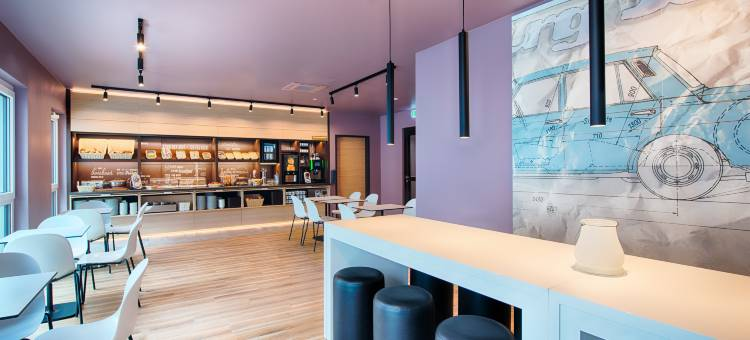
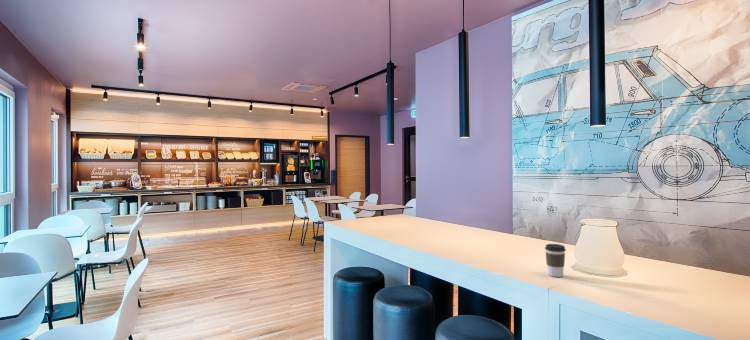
+ coffee cup (555, 260)
